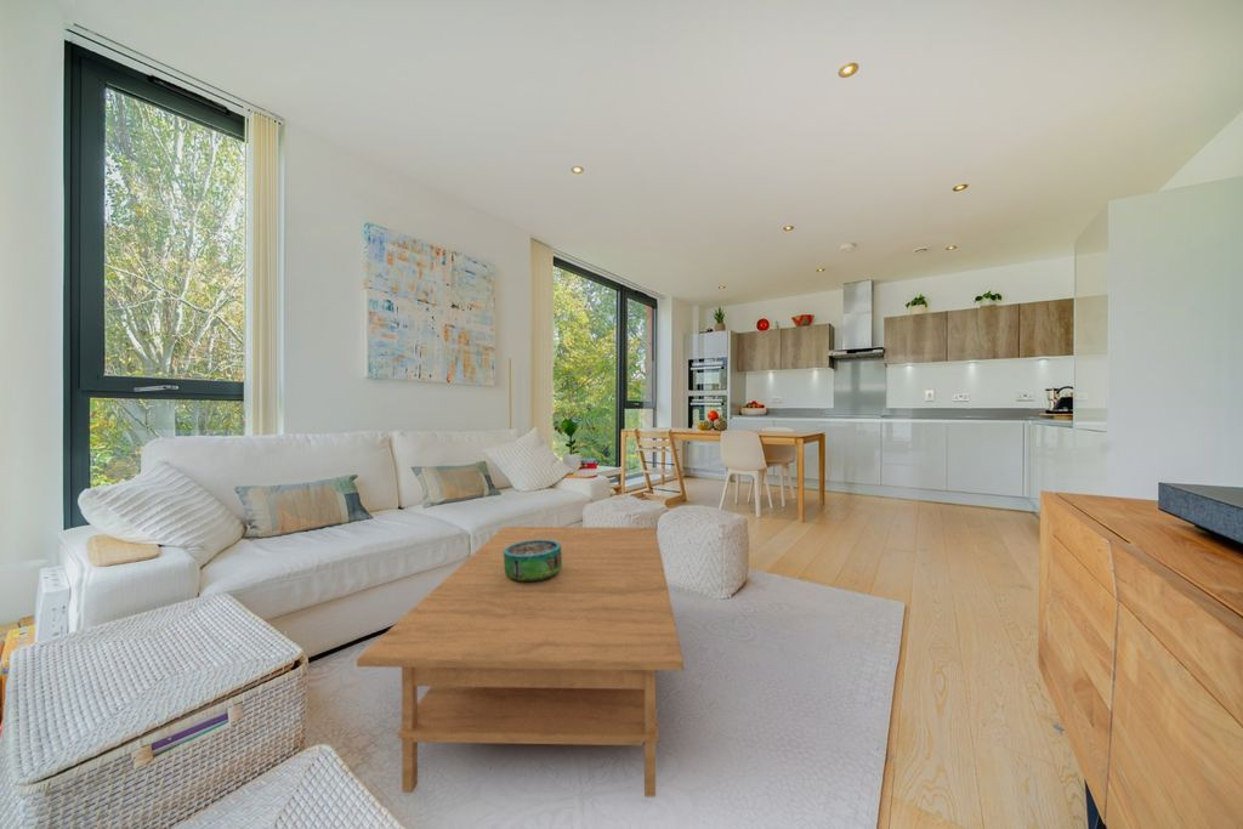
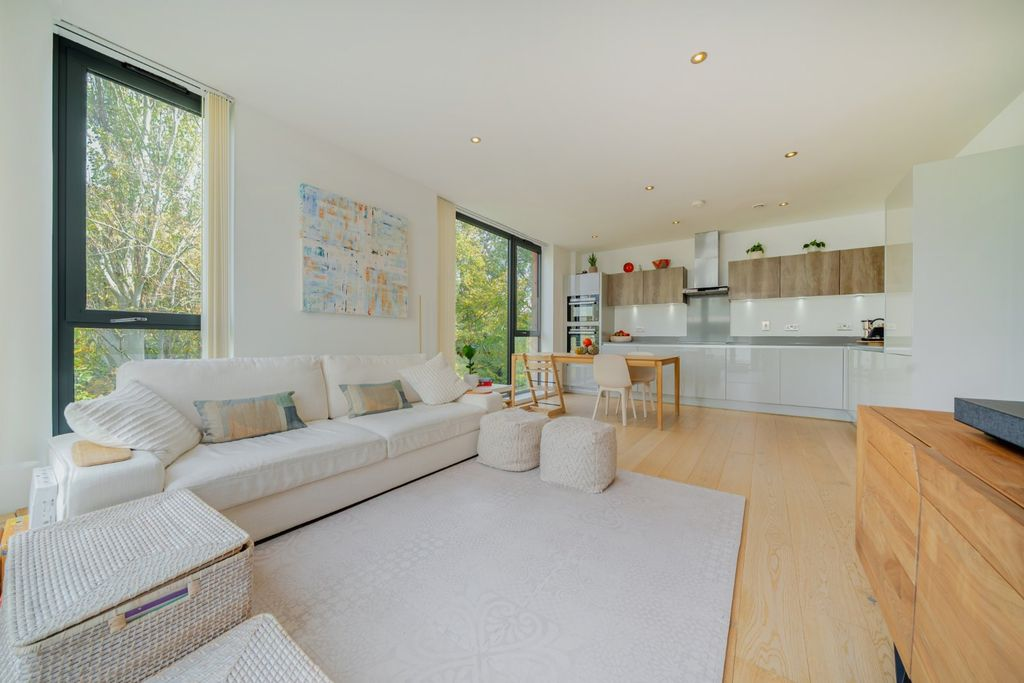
- coffee table (560, 621)
- decorative bowl (533, 560)
